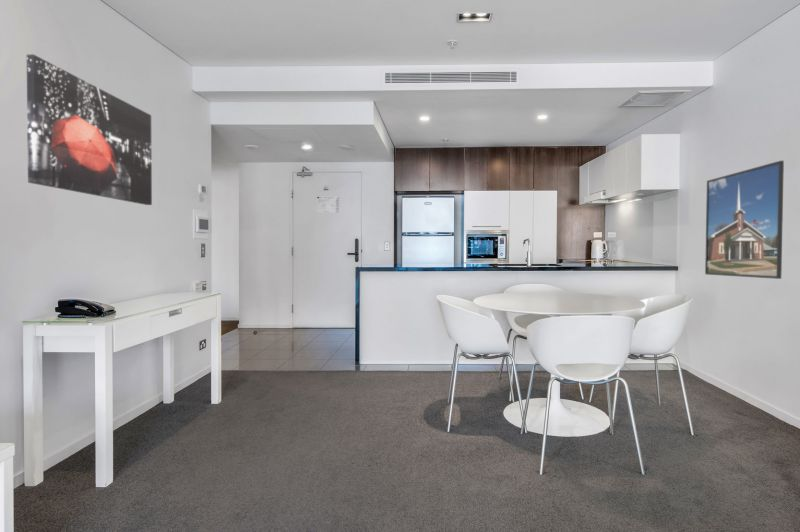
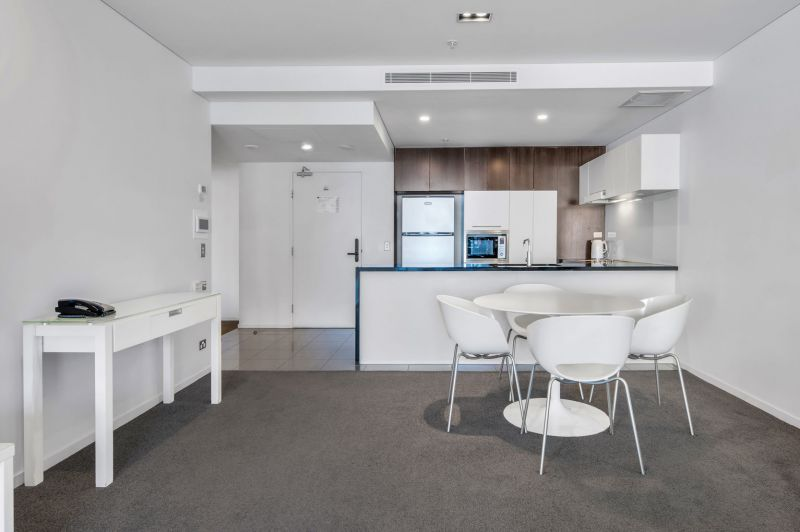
- wall art (100, 143)
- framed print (739, 224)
